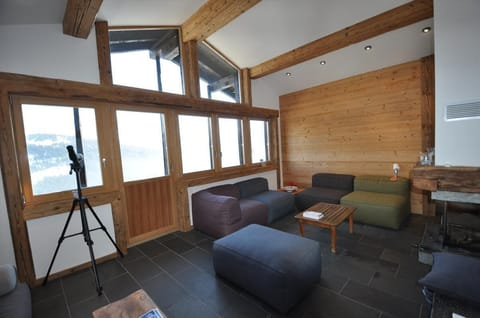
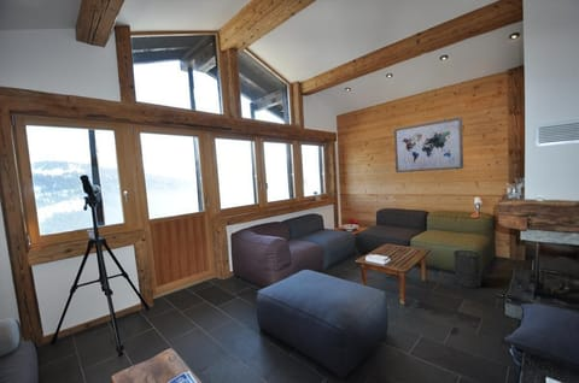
+ wall art (426, 147)
+ trash can (467, 267)
